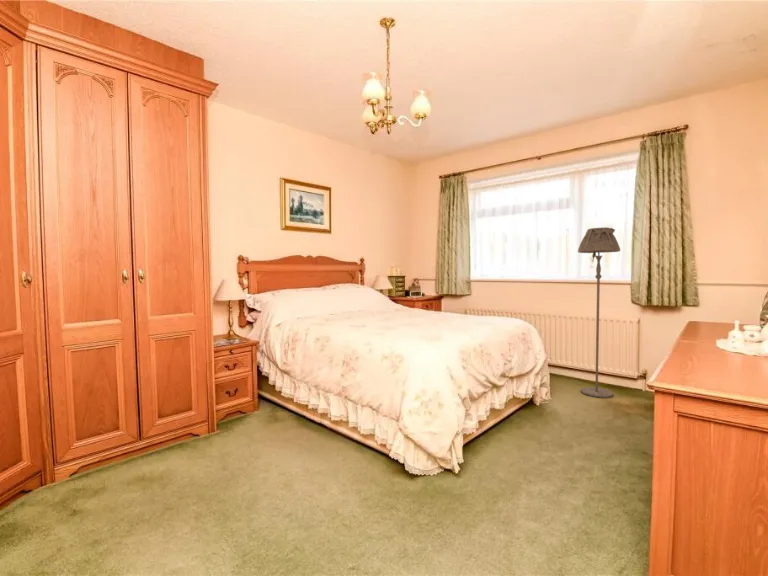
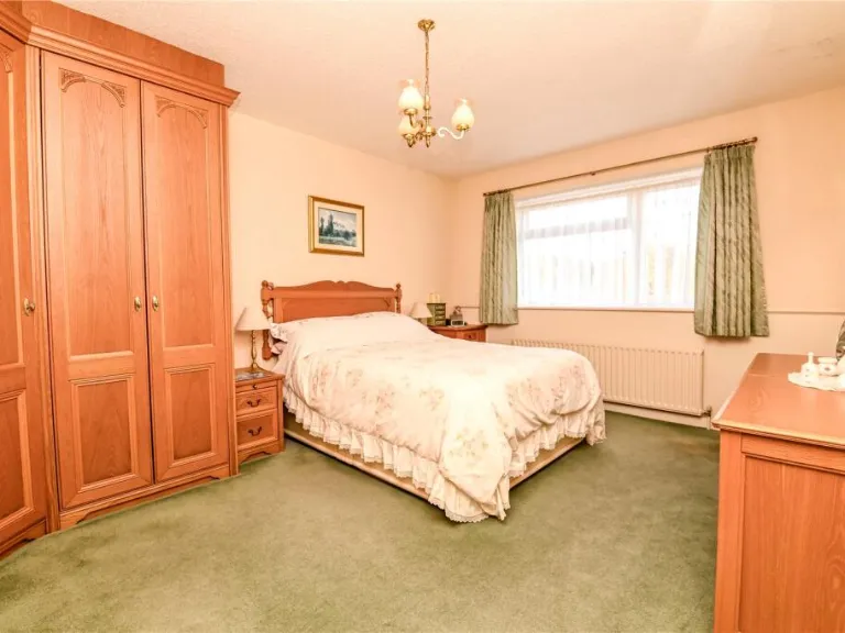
- floor lamp (597, 311)
